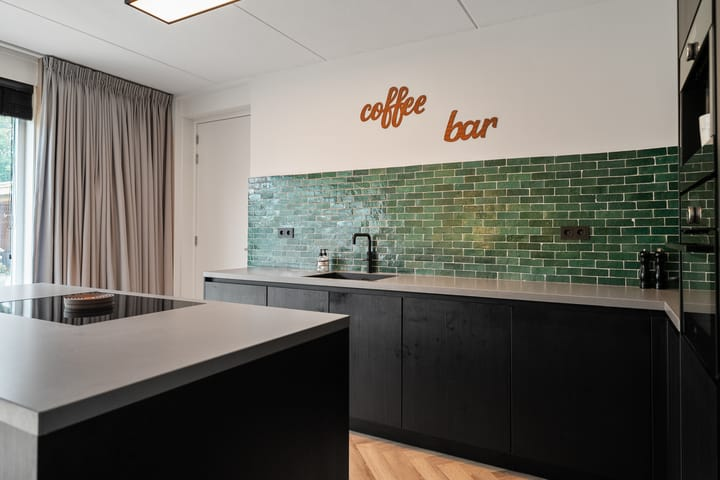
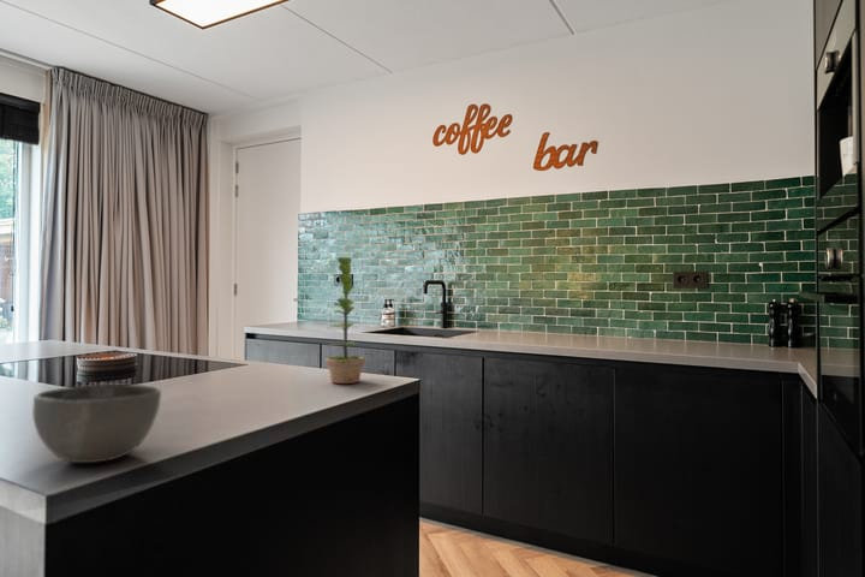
+ plant (344, 320)
+ bowl (99, 423)
